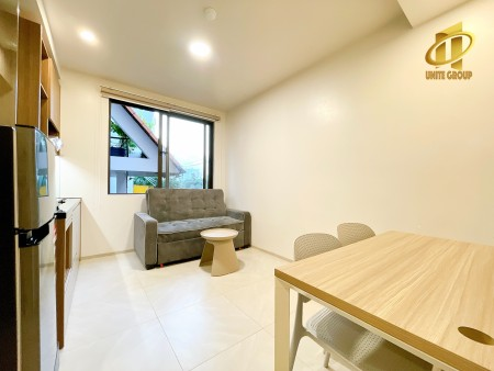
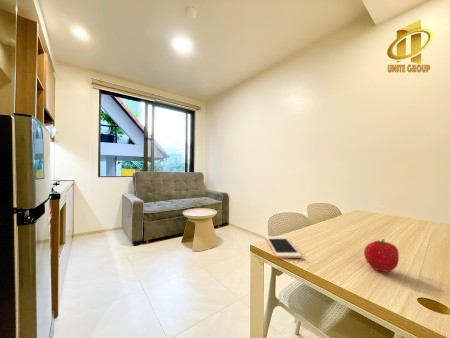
+ cell phone (281, 245)
+ fruit (380, 254)
